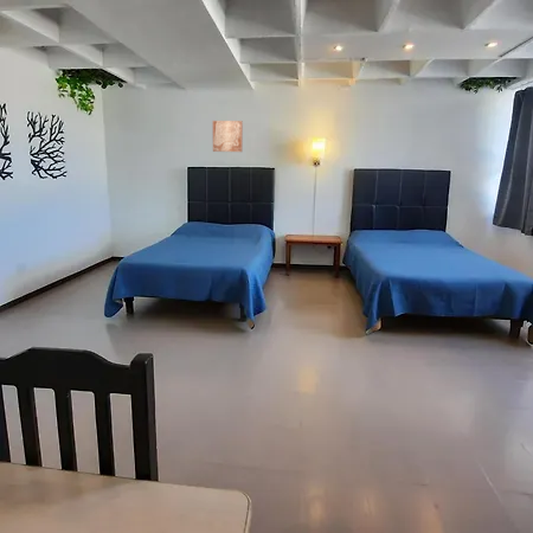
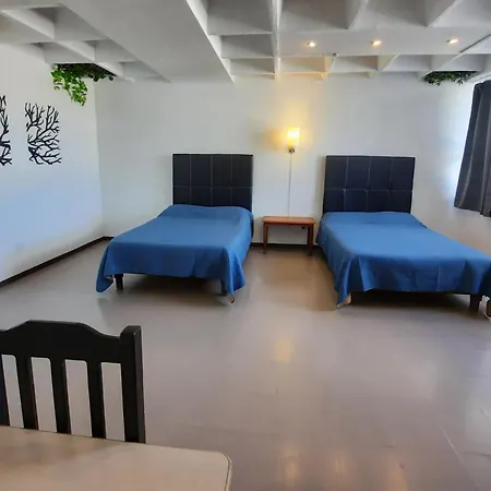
- wall art (227, 136)
